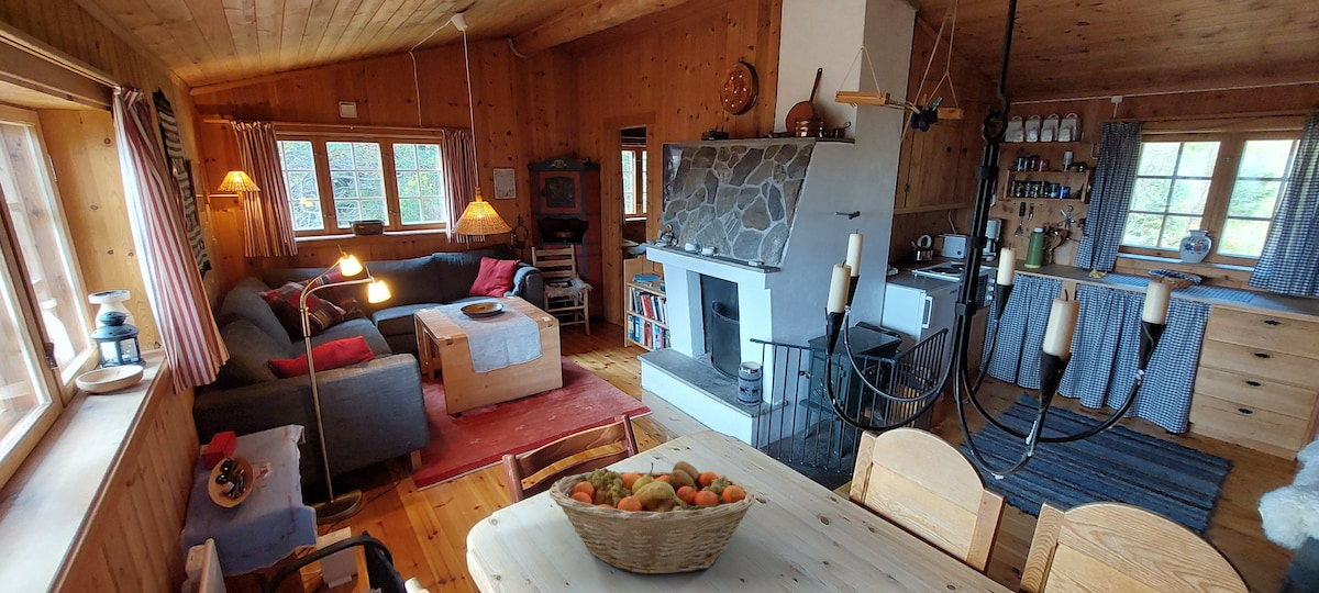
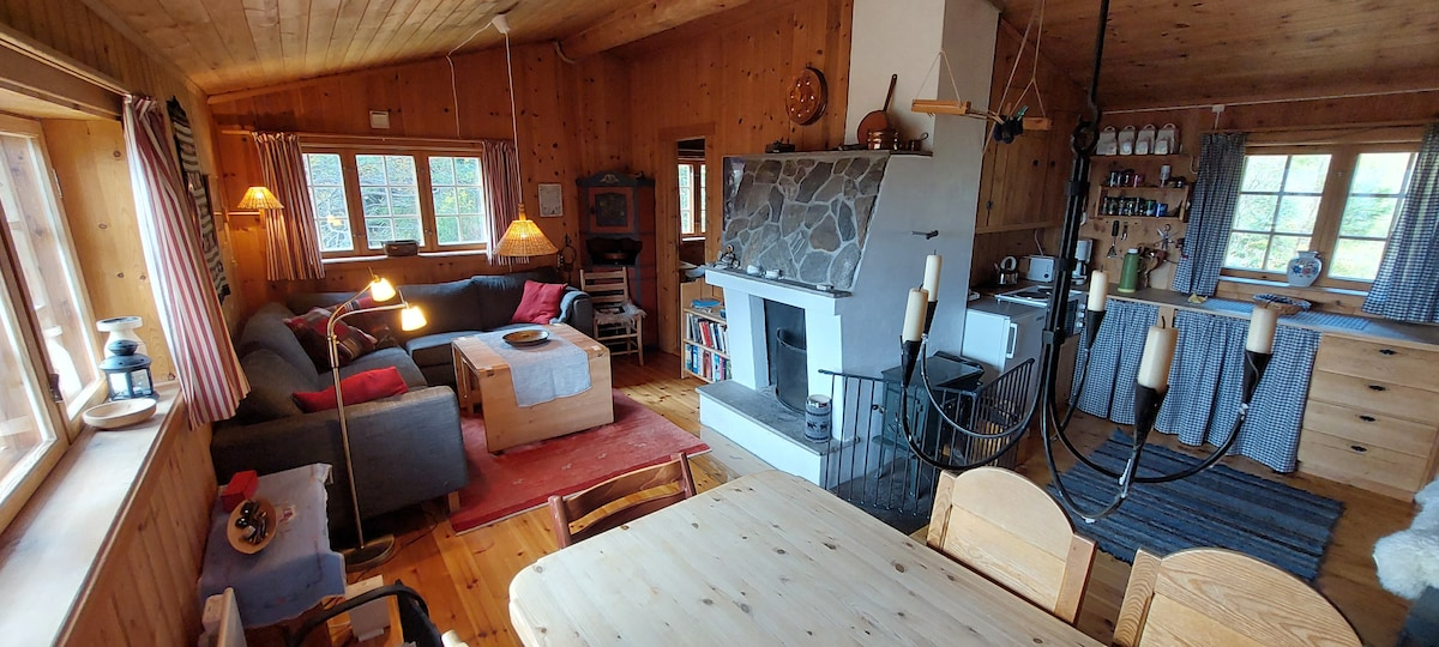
- fruit basket (652, 505)
